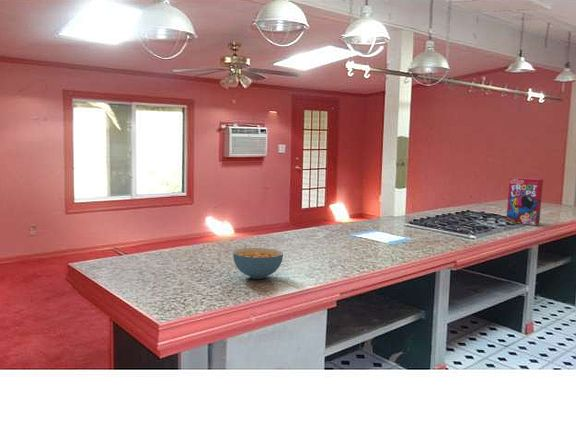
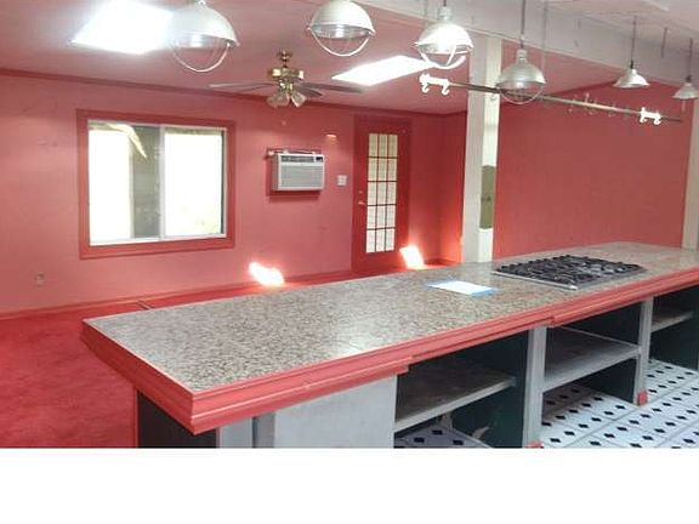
- cereal bowl (257, 264)
- cereal box (524, 200)
